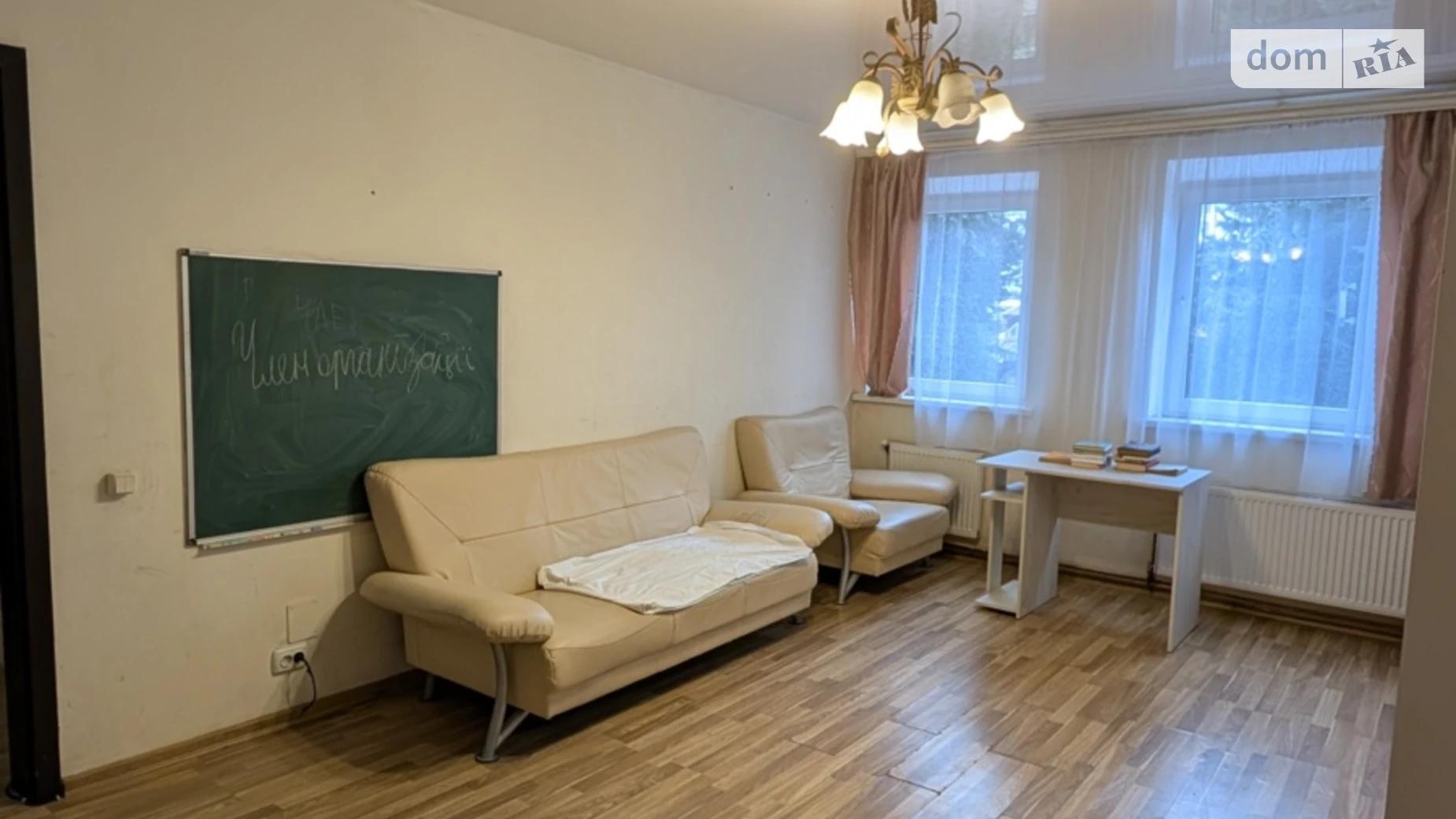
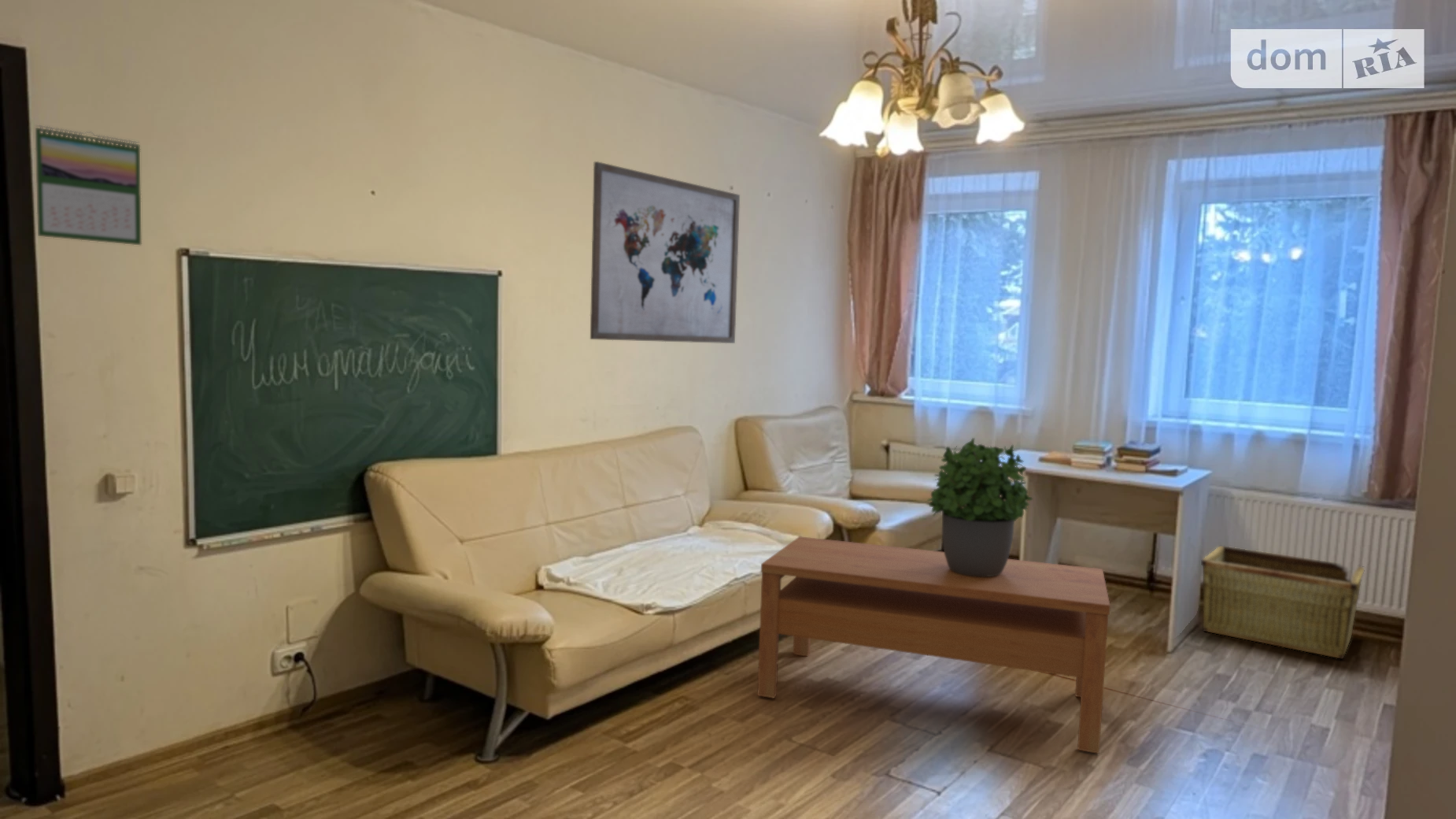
+ calendar (90, 186)
+ hamper (1280, 598)
+ coffee table (930, 632)
+ wall art (671, 261)
+ potted plant (978, 504)
